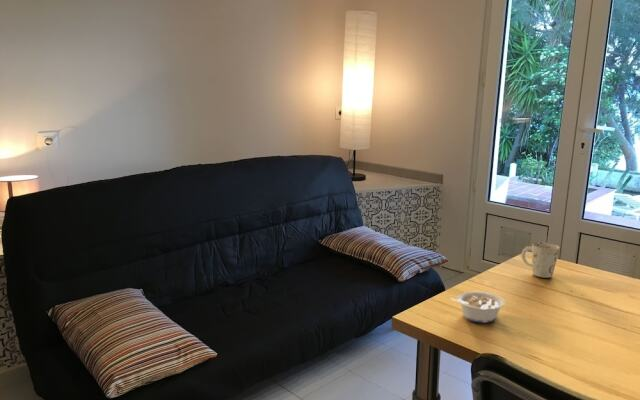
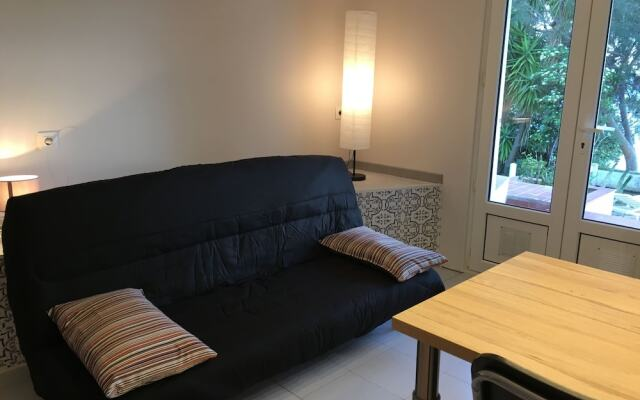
- mug (538, 258)
- legume (479, 306)
